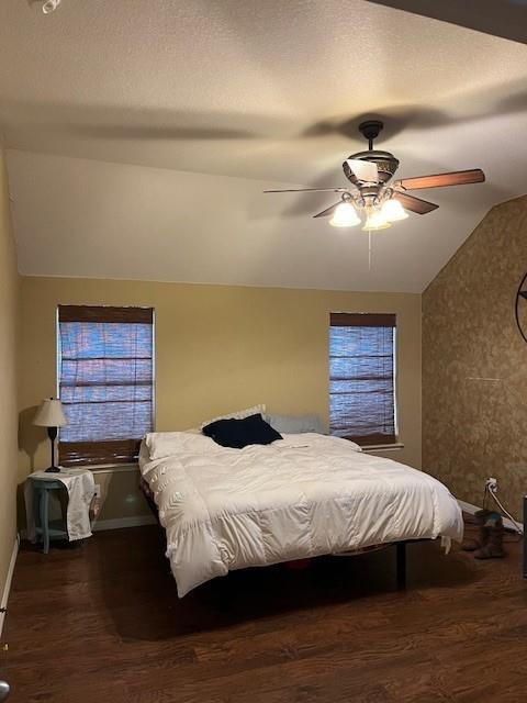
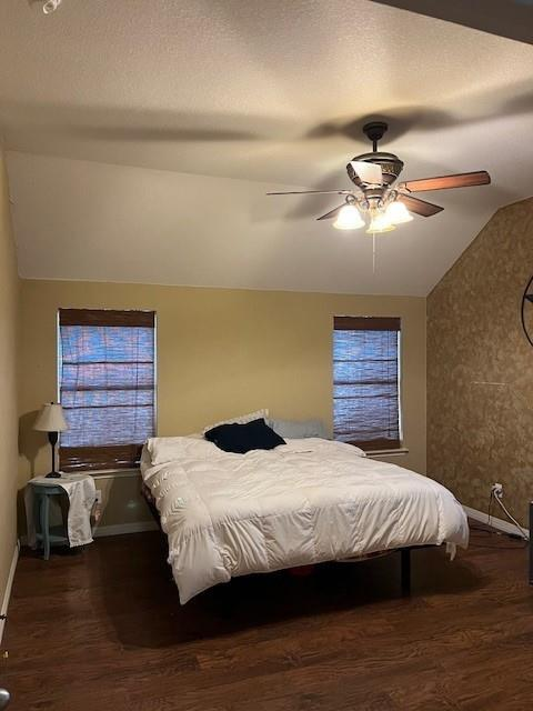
- boots (485, 532)
